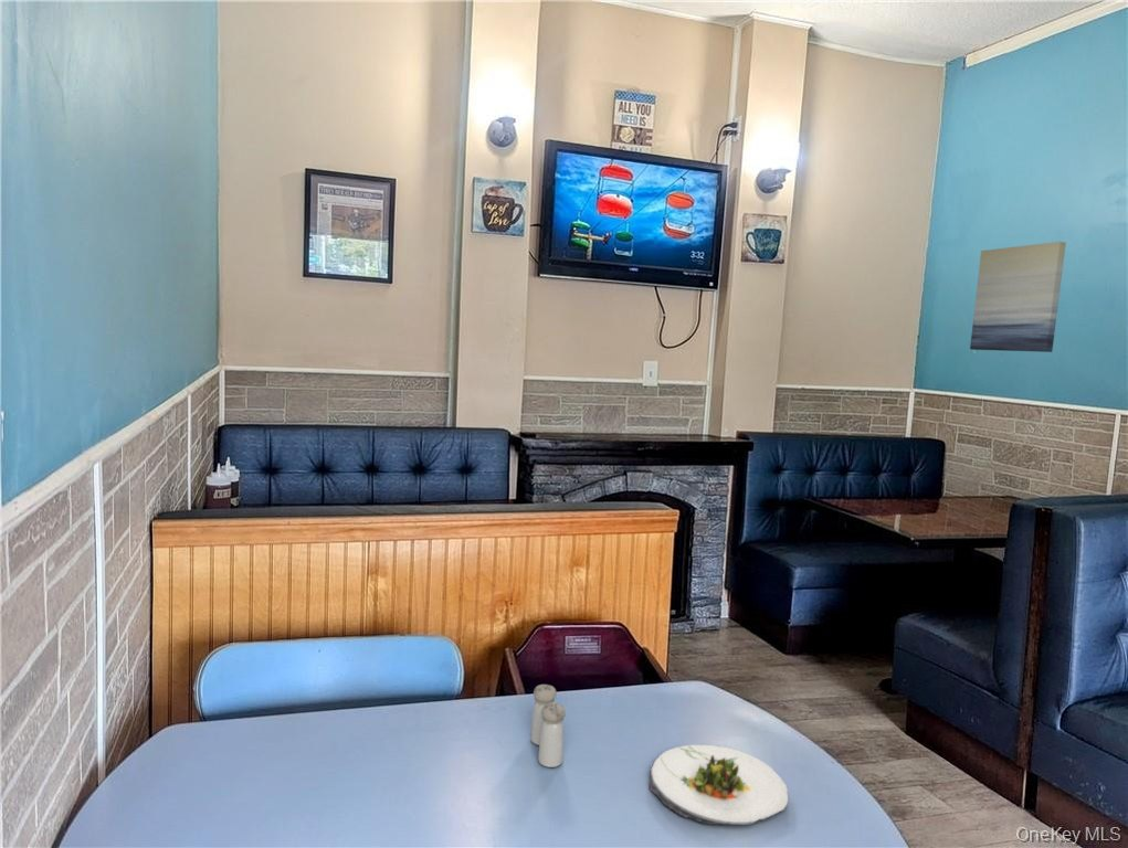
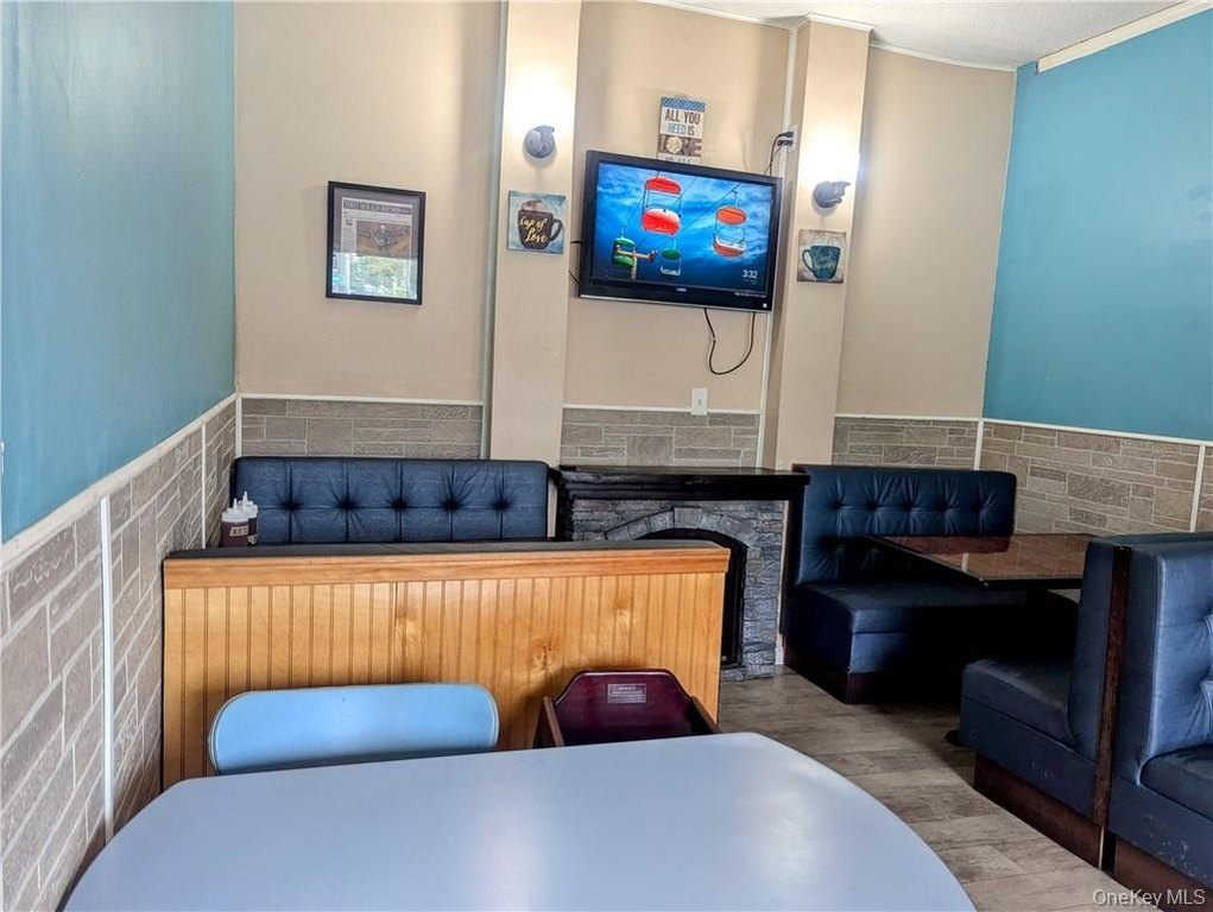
- salad plate (717, 774)
- salt and pepper shaker (547, 722)
- wall art (1014, 298)
